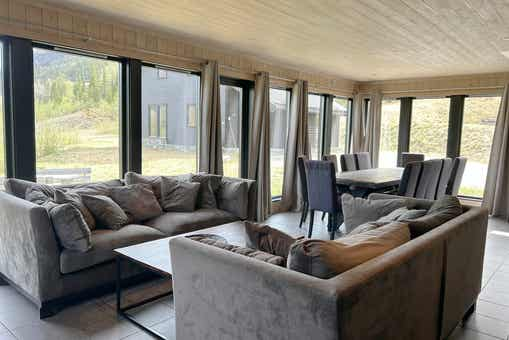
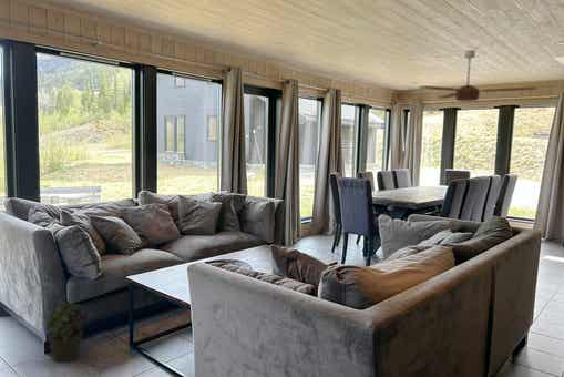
+ ceiling fan (469, 75)
+ potted plant (68, 328)
